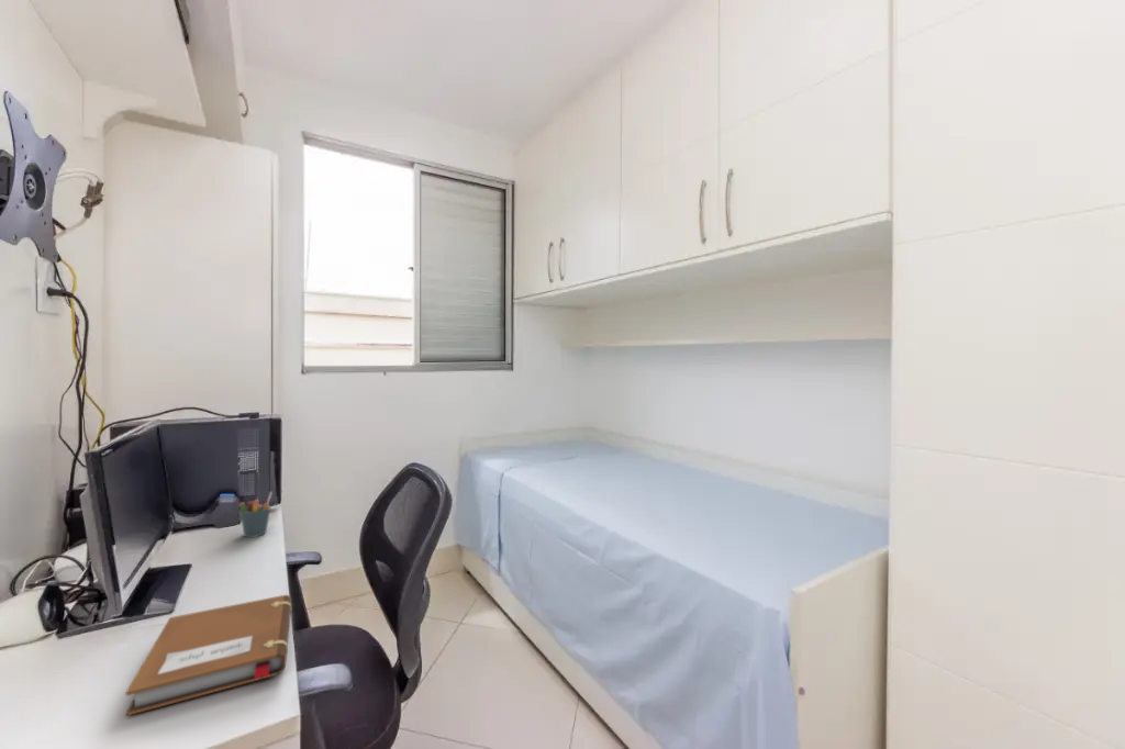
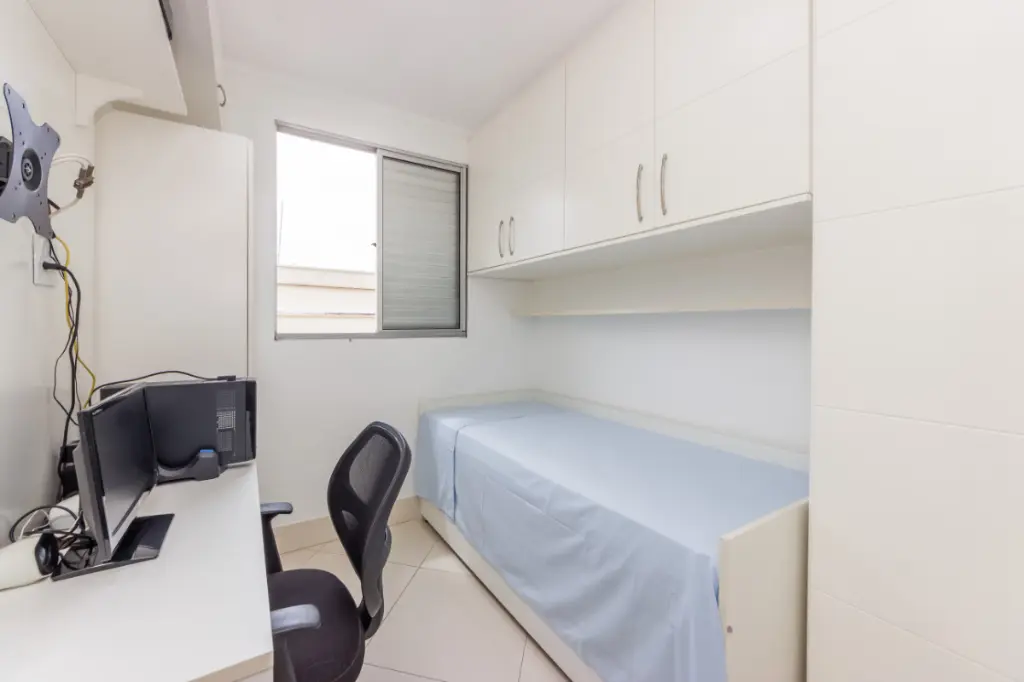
- notebook (223, 645)
- pen holder (255, 514)
